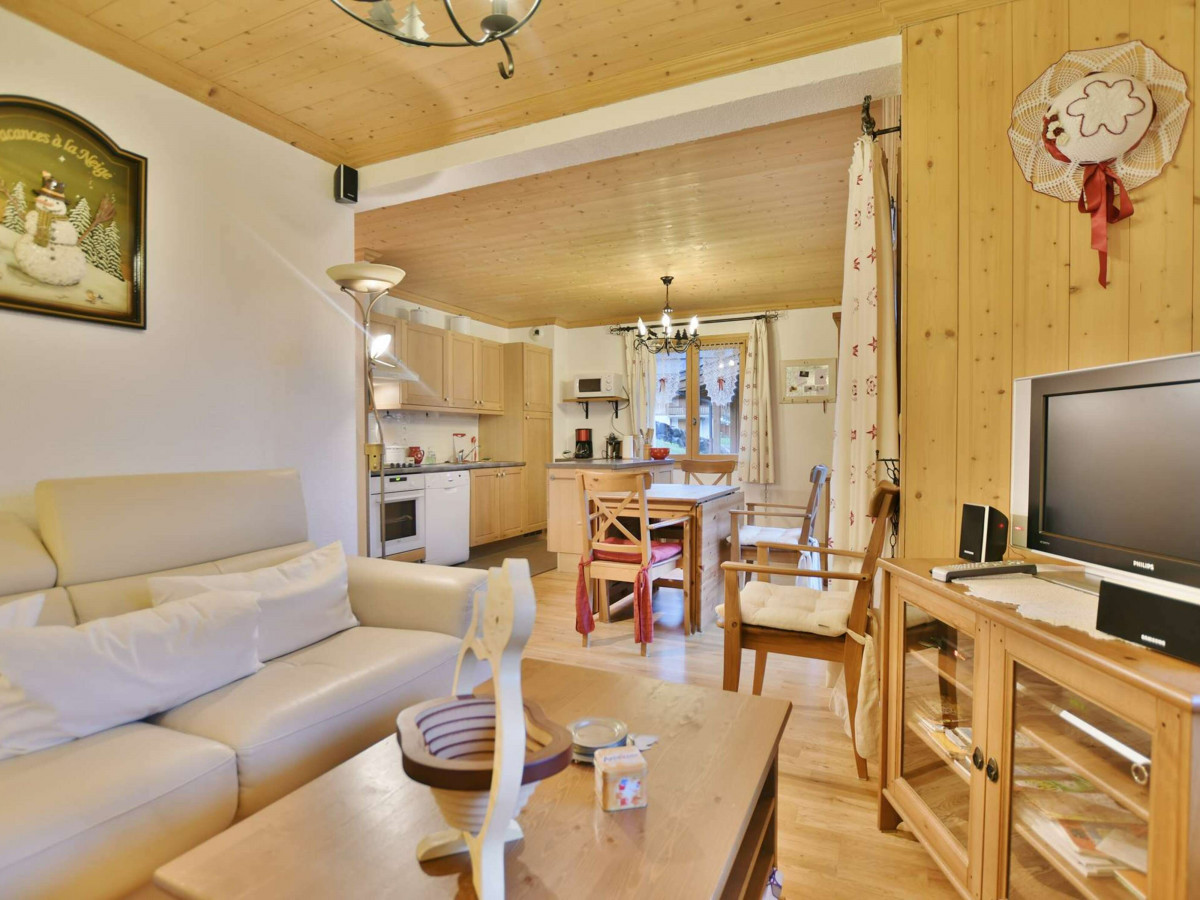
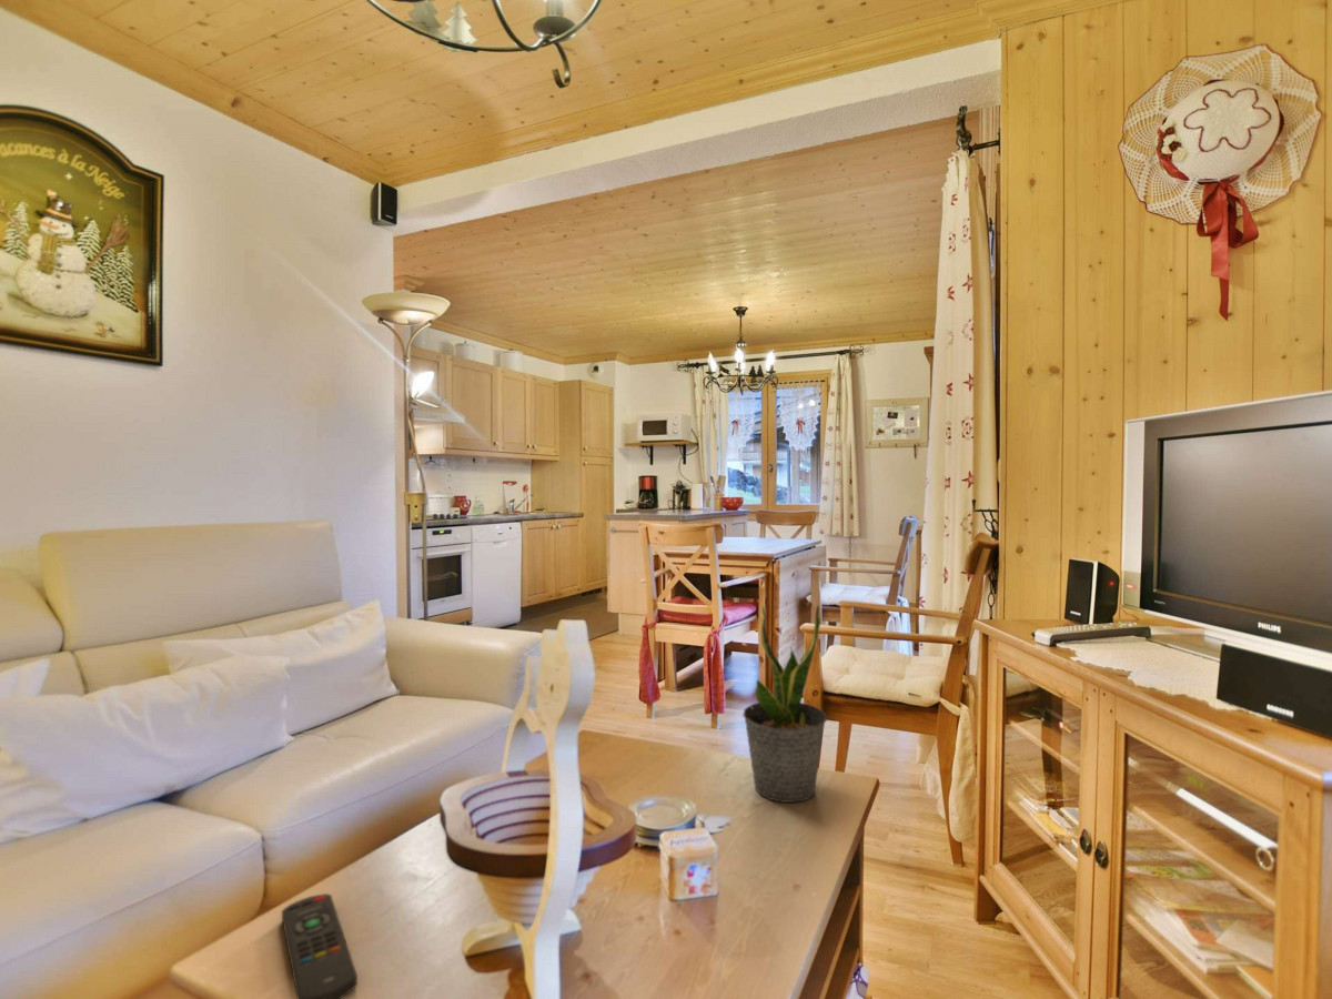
+ potted plant (784, 697)
+ remote control (316, 945)
